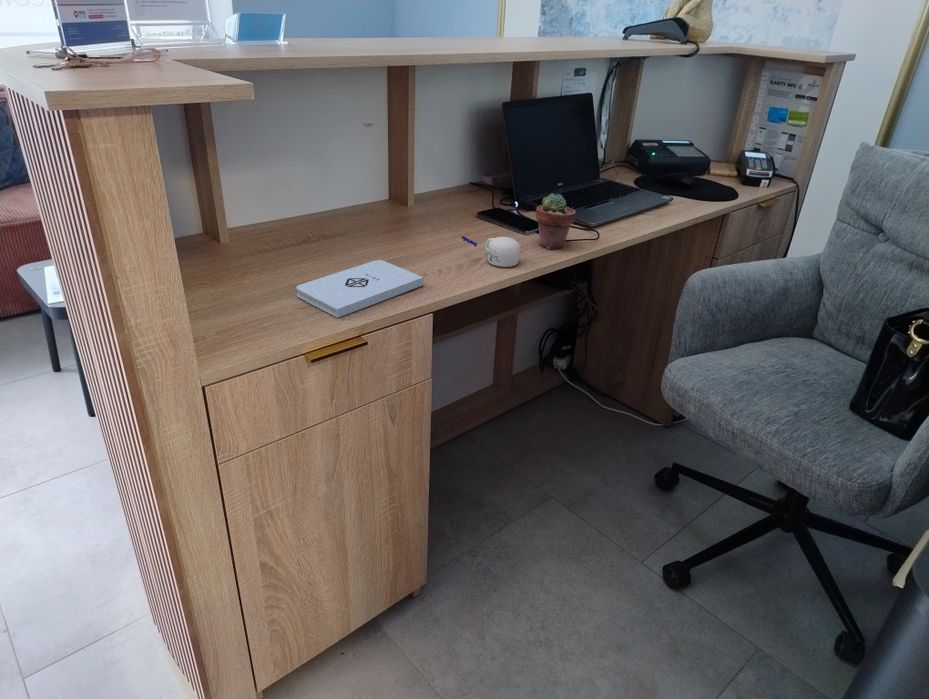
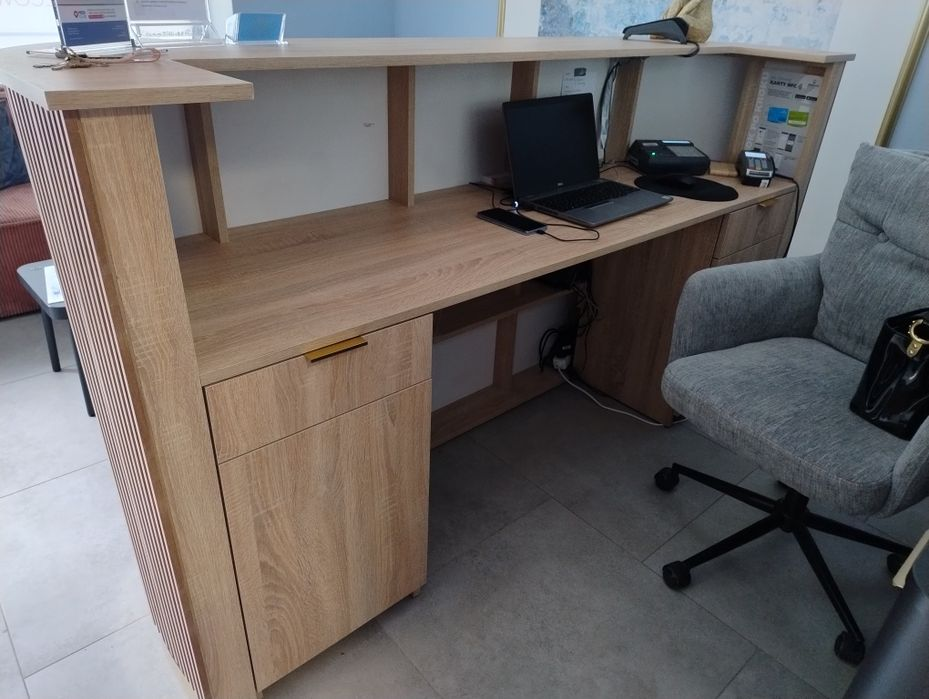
- potted succulent (554, 219)
- mug (493, 247)
- notepad (360, 286)
